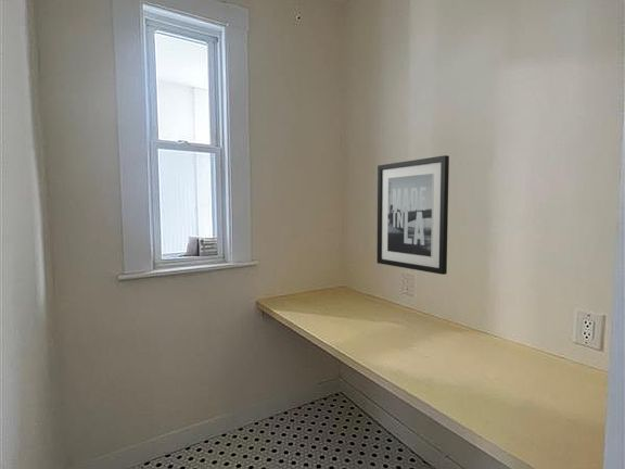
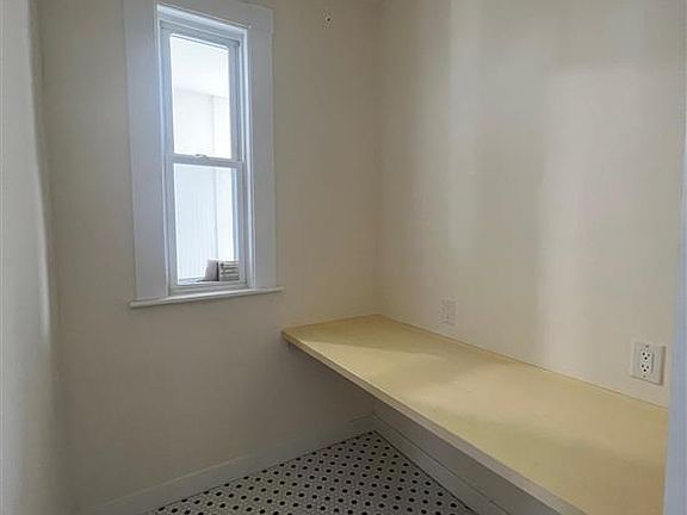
- wall art (409, 215)
